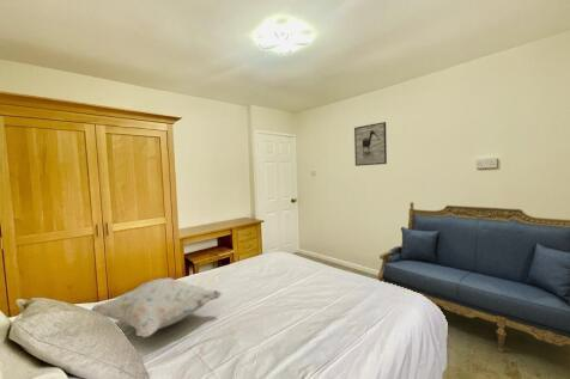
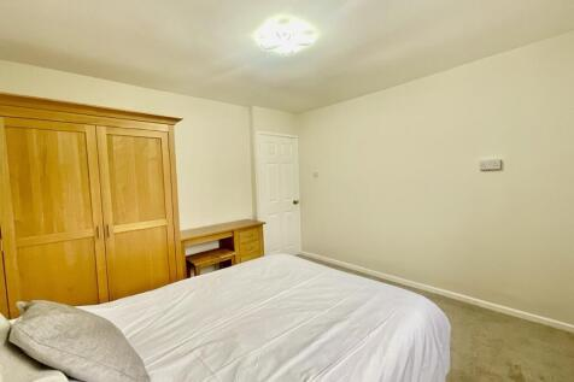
- settee (469, 264)
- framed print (369, 145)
- decorative pillow (159, 301)
